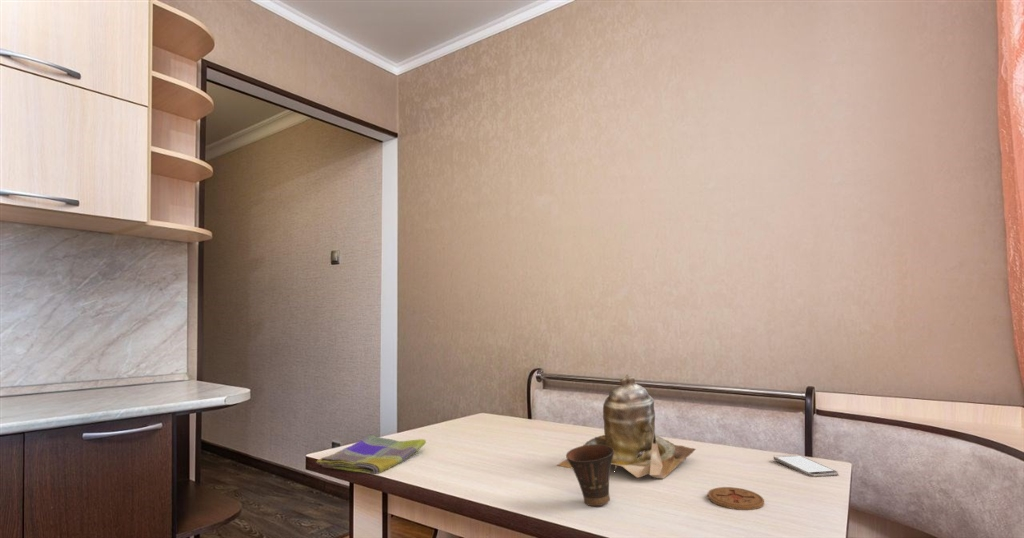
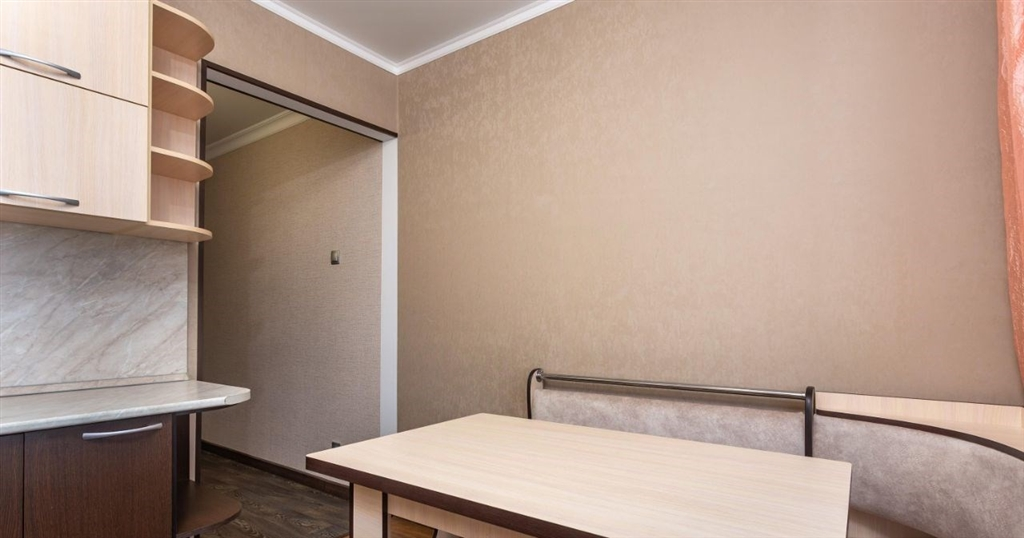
- dish towel (374, 452)
- smartphone (804, 465)
- cup (590, 476)
- teapot (626, 417)
- coaster (735, 498)
